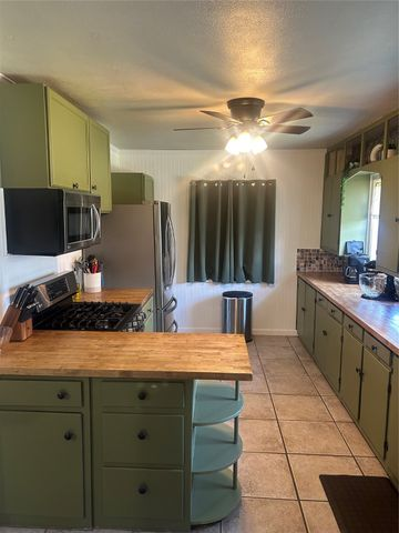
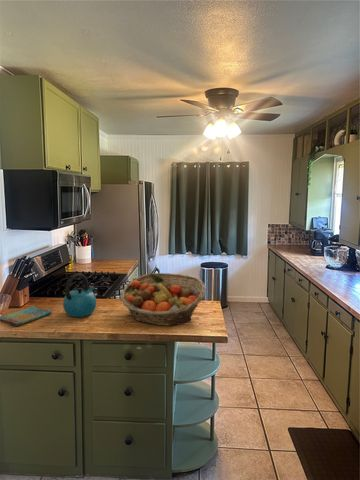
+ kettle (81, 293)
+ dish towel (25, 315)
+ fruit basket (162, 297)
